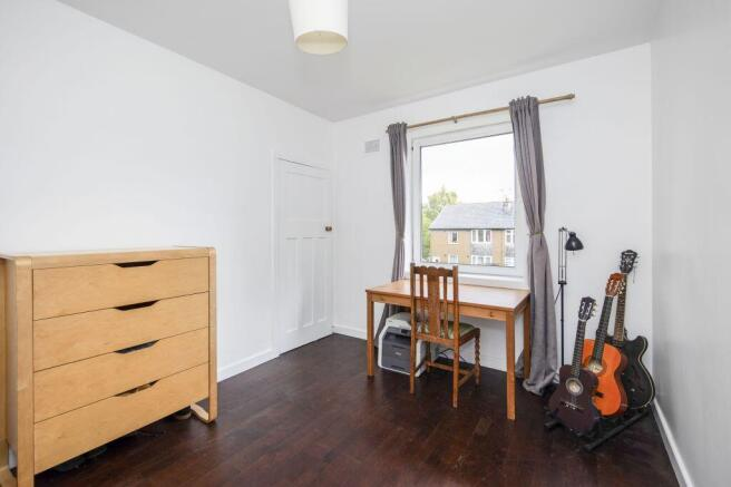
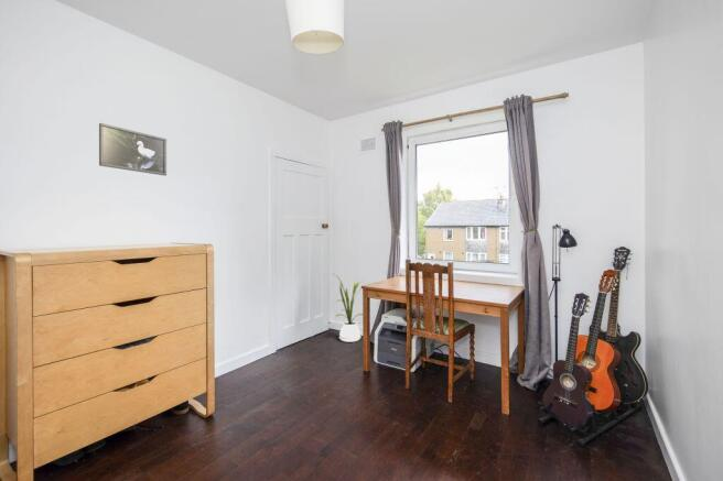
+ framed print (134, 151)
+ house plant (347, 306)
